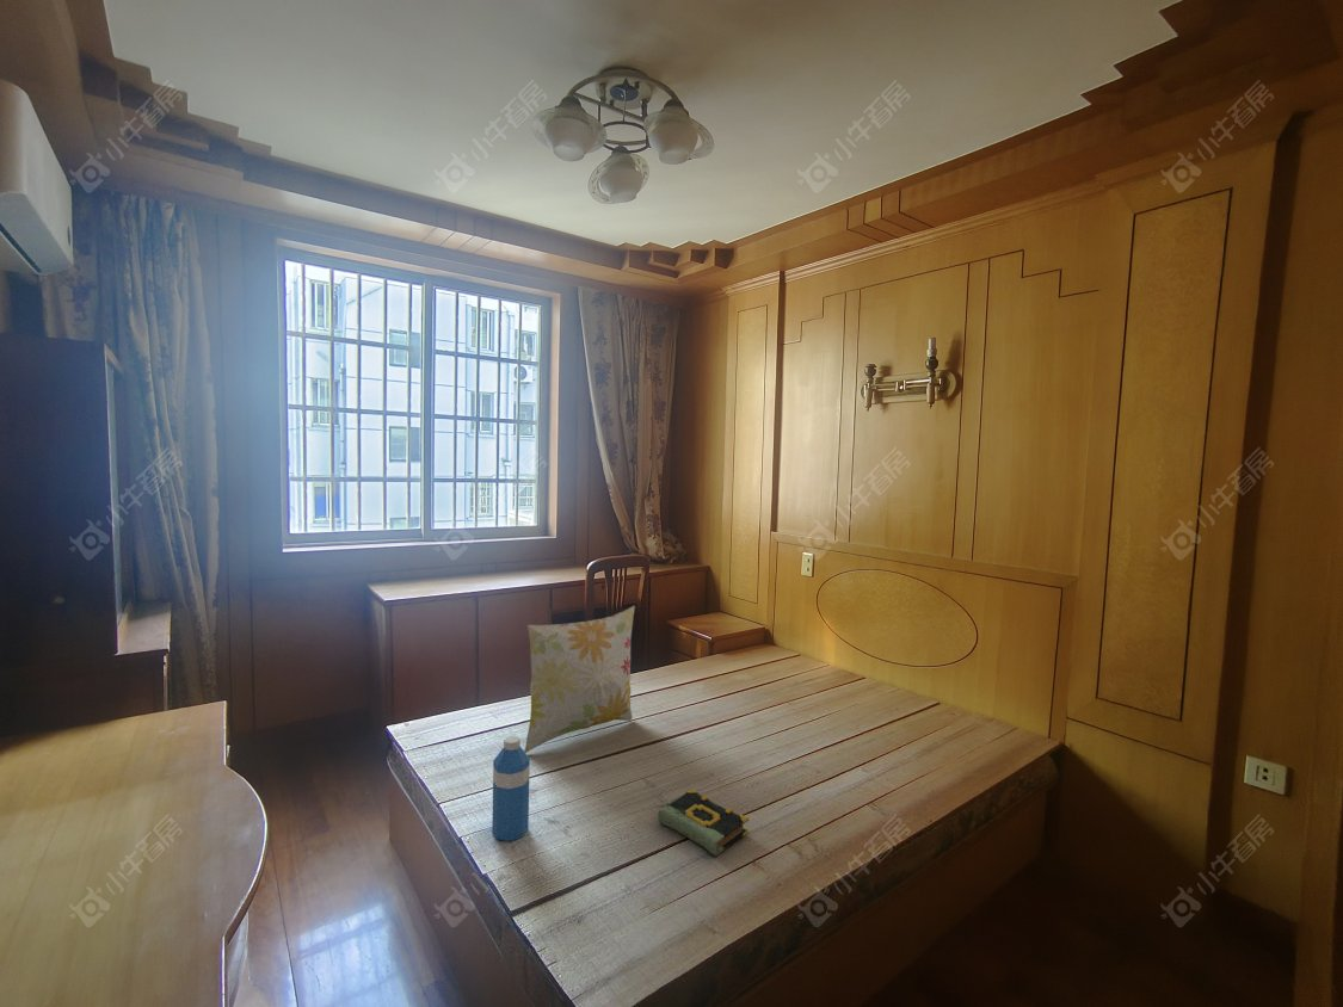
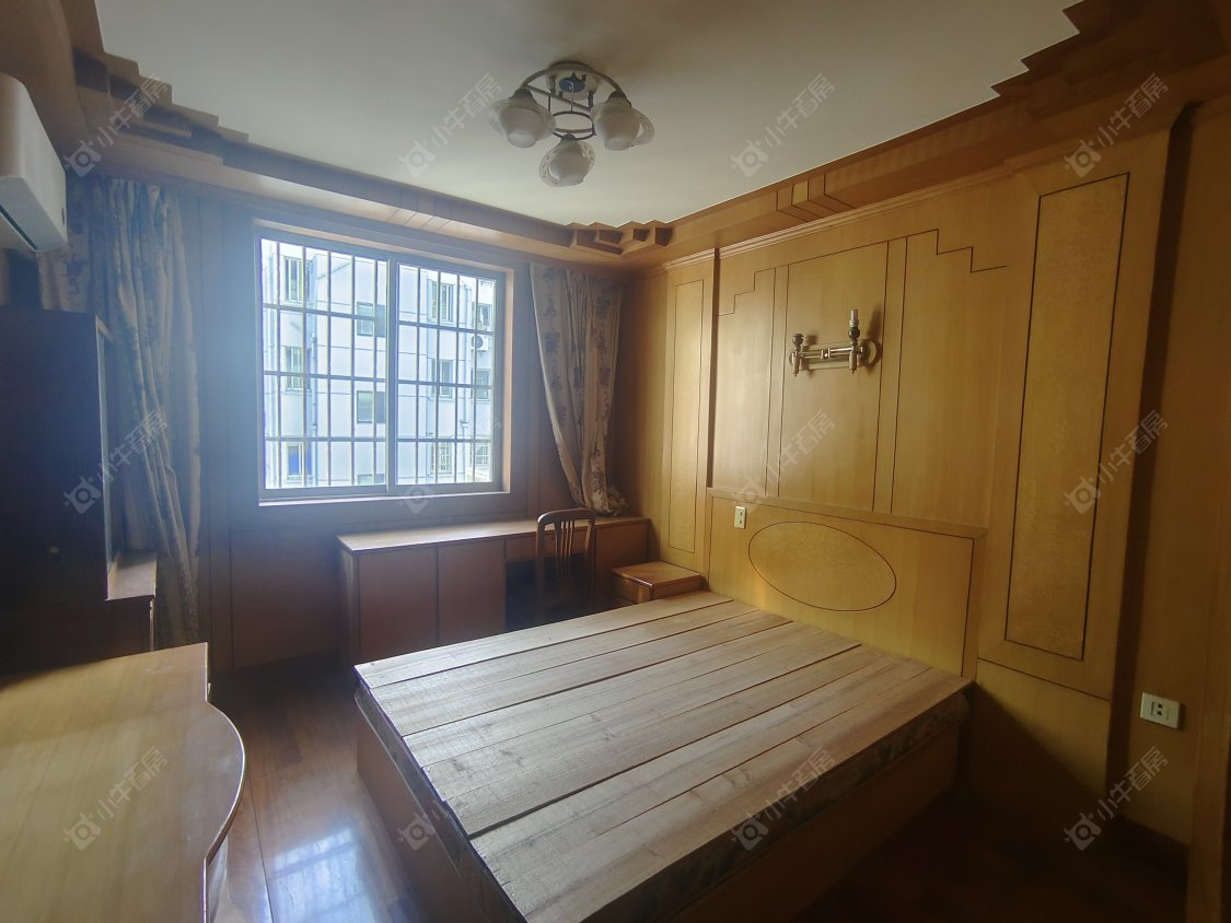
- book (697, 816)
- decorative pillow (583, 674)
- water bottle (511, 785)
